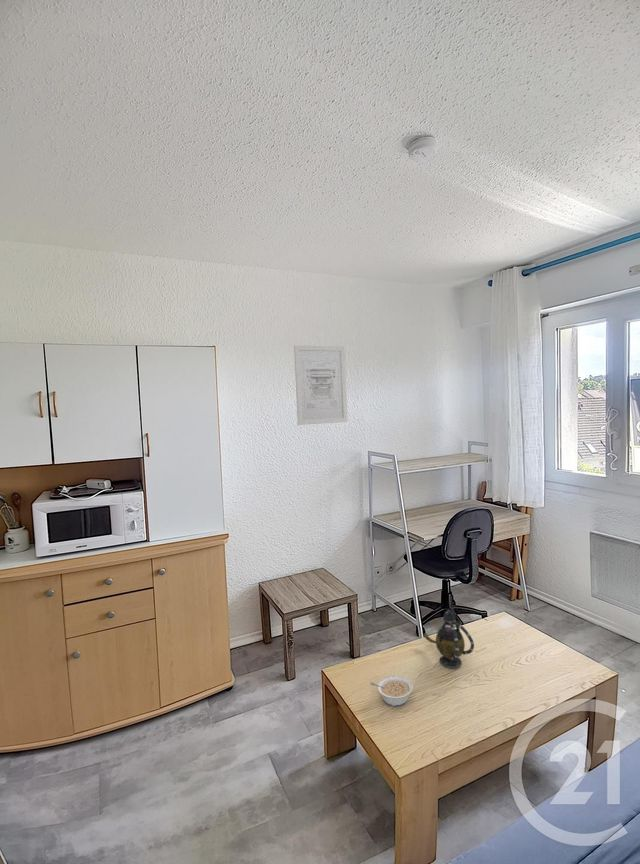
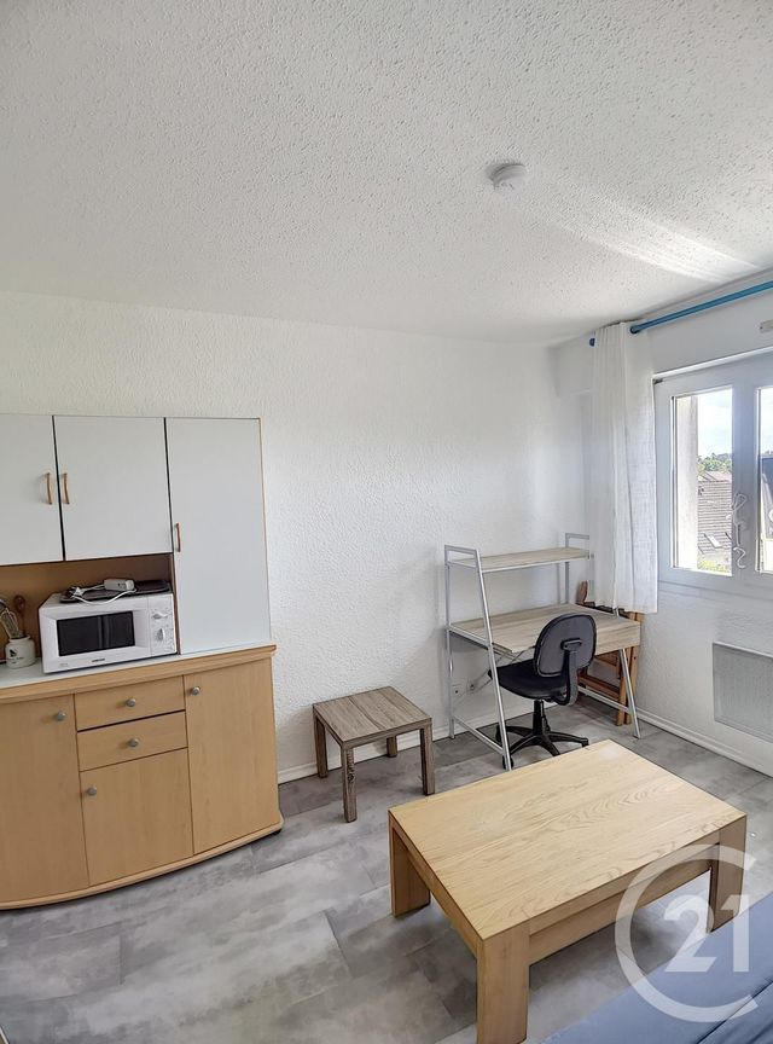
- legume (394, 691)
- teapot (443, 632)
- wall art (321, 385)
